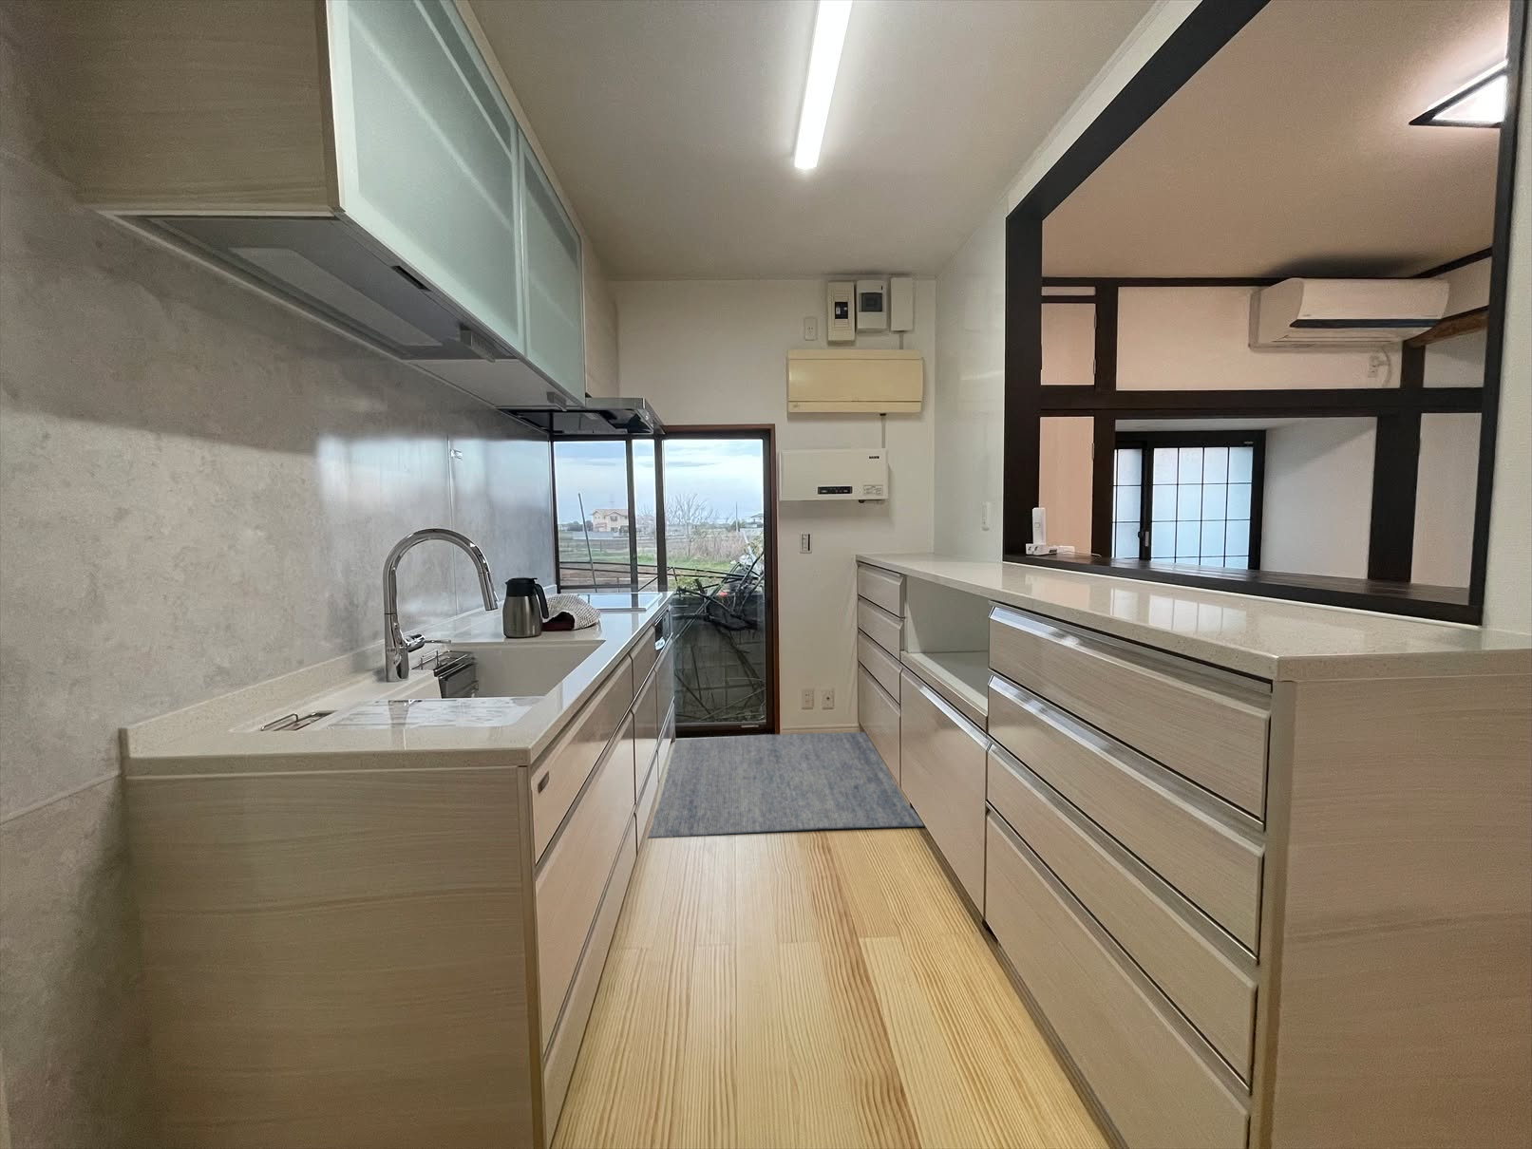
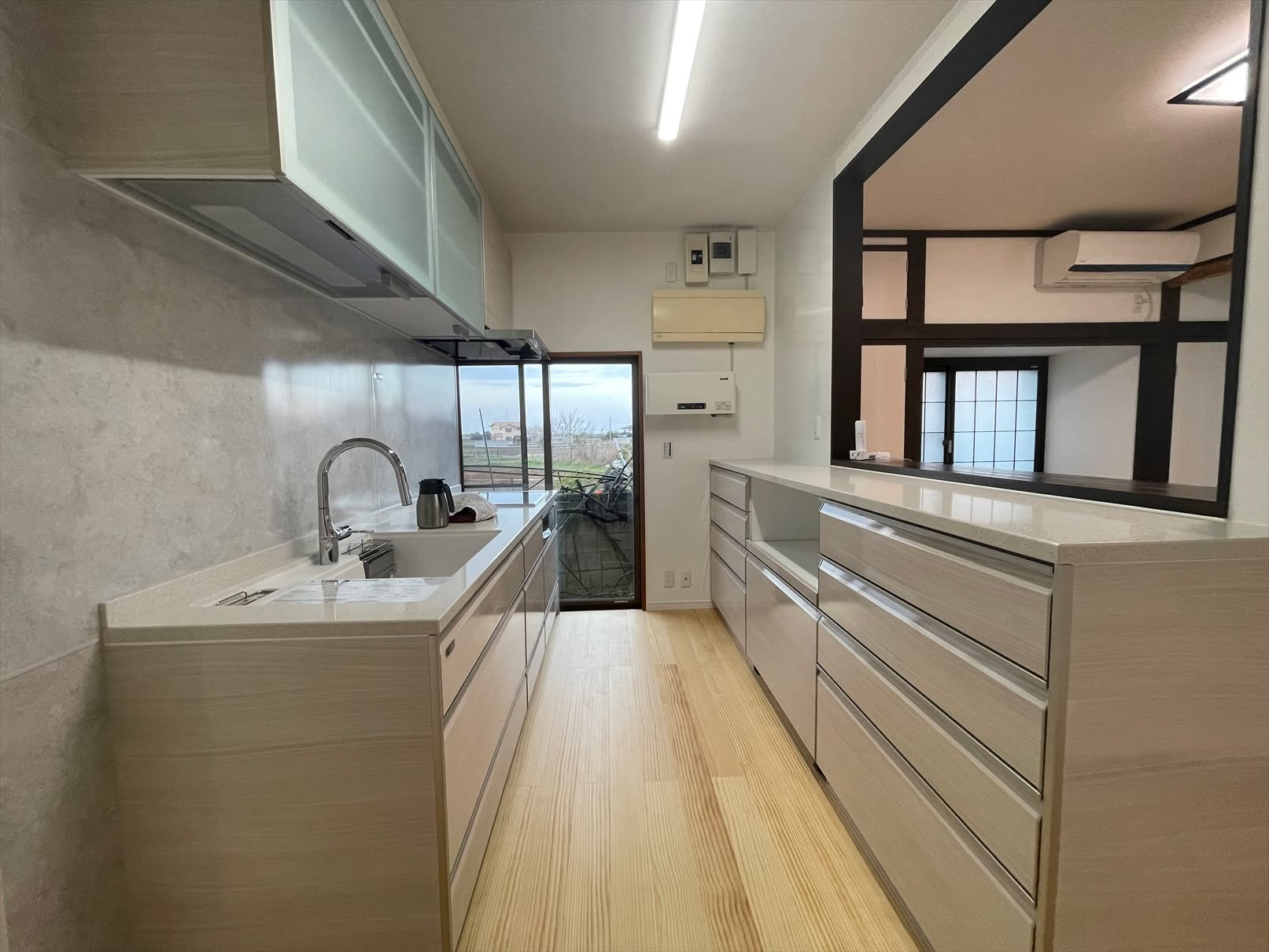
- rug (788, 774)
